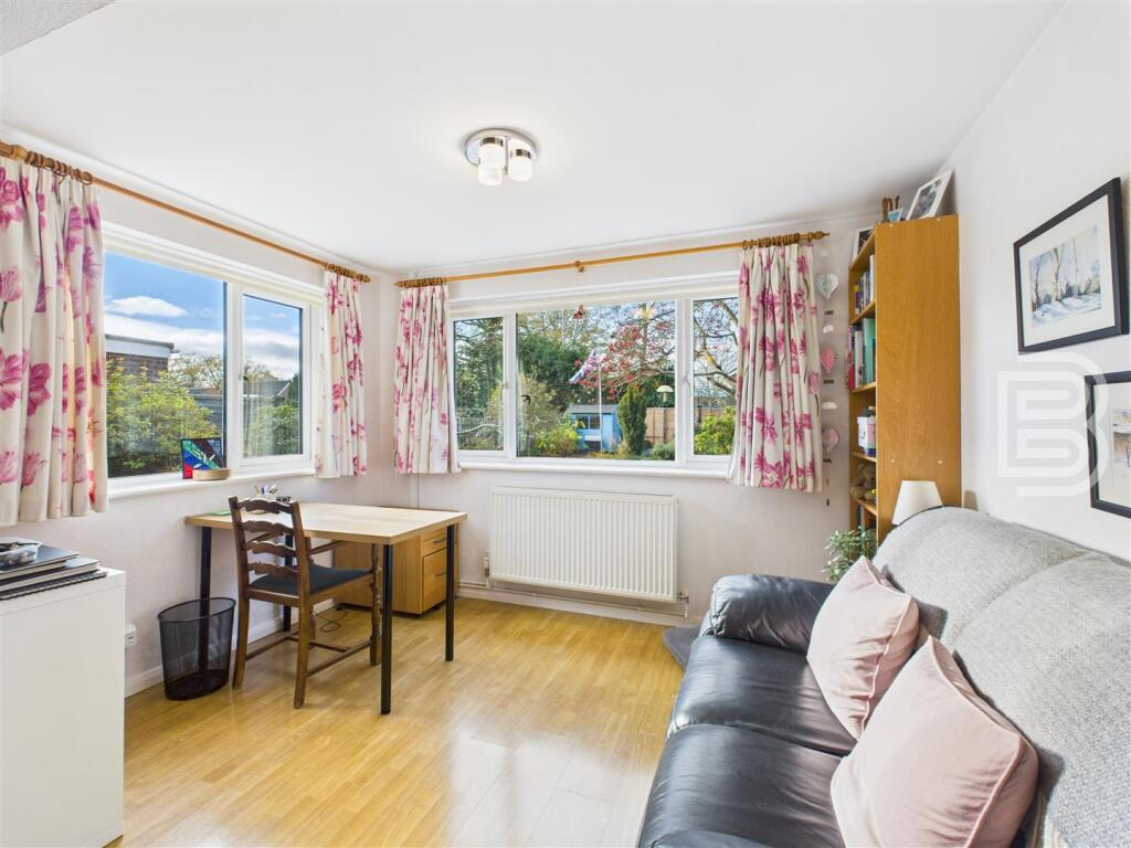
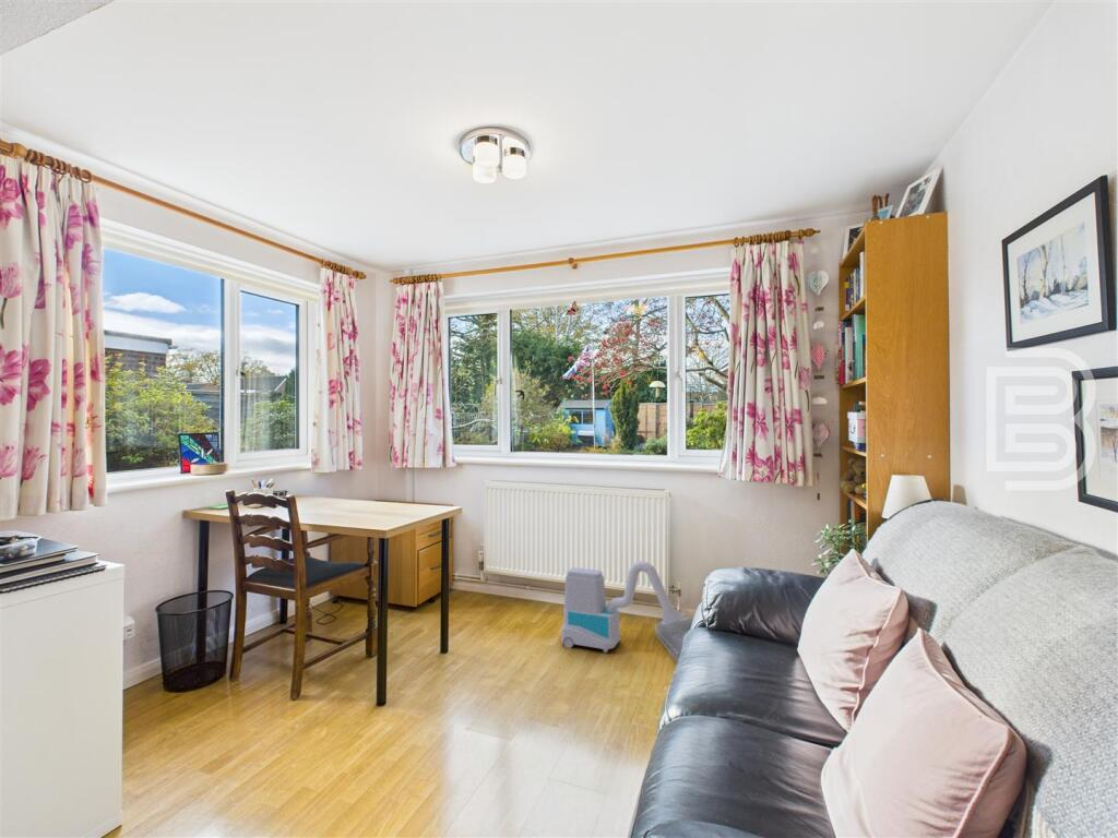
+ vacuum cleaner (622, 603)
